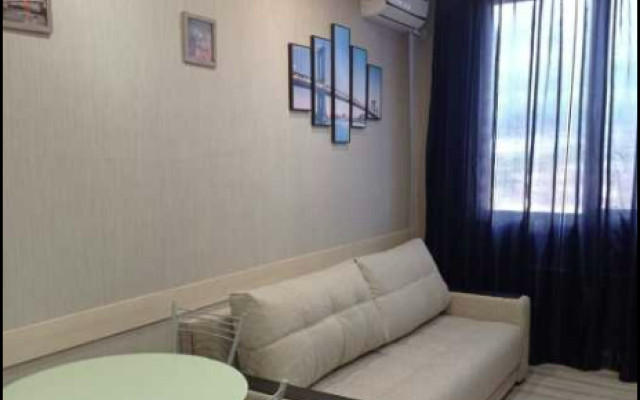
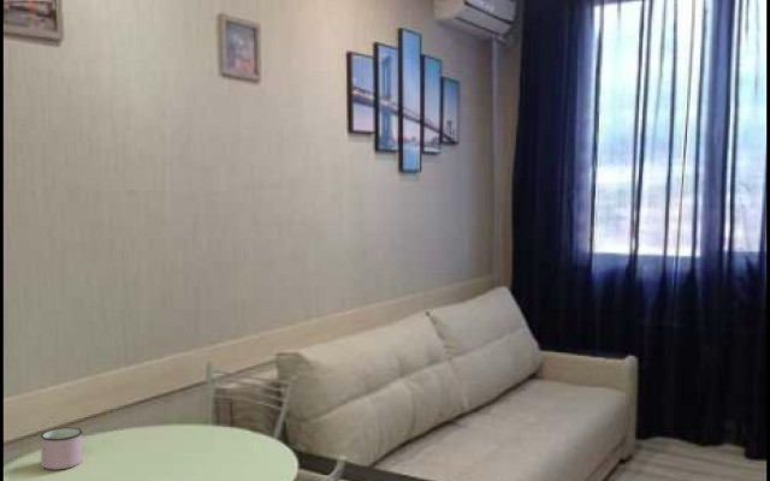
+ mug (64, 446)
